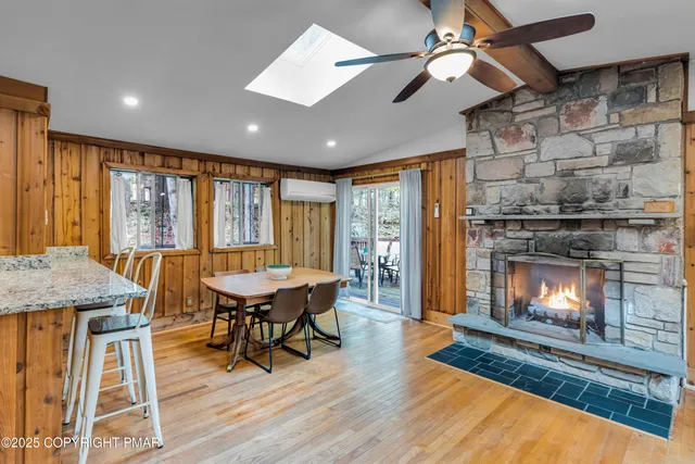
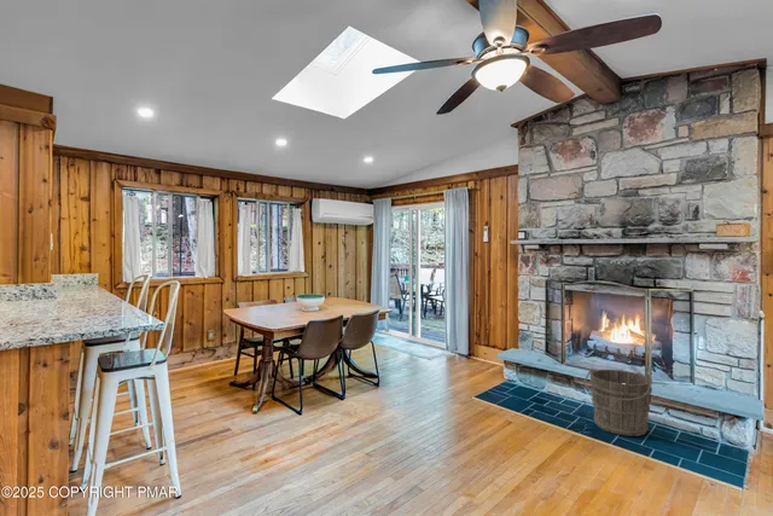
+ bucket (618, 400)
